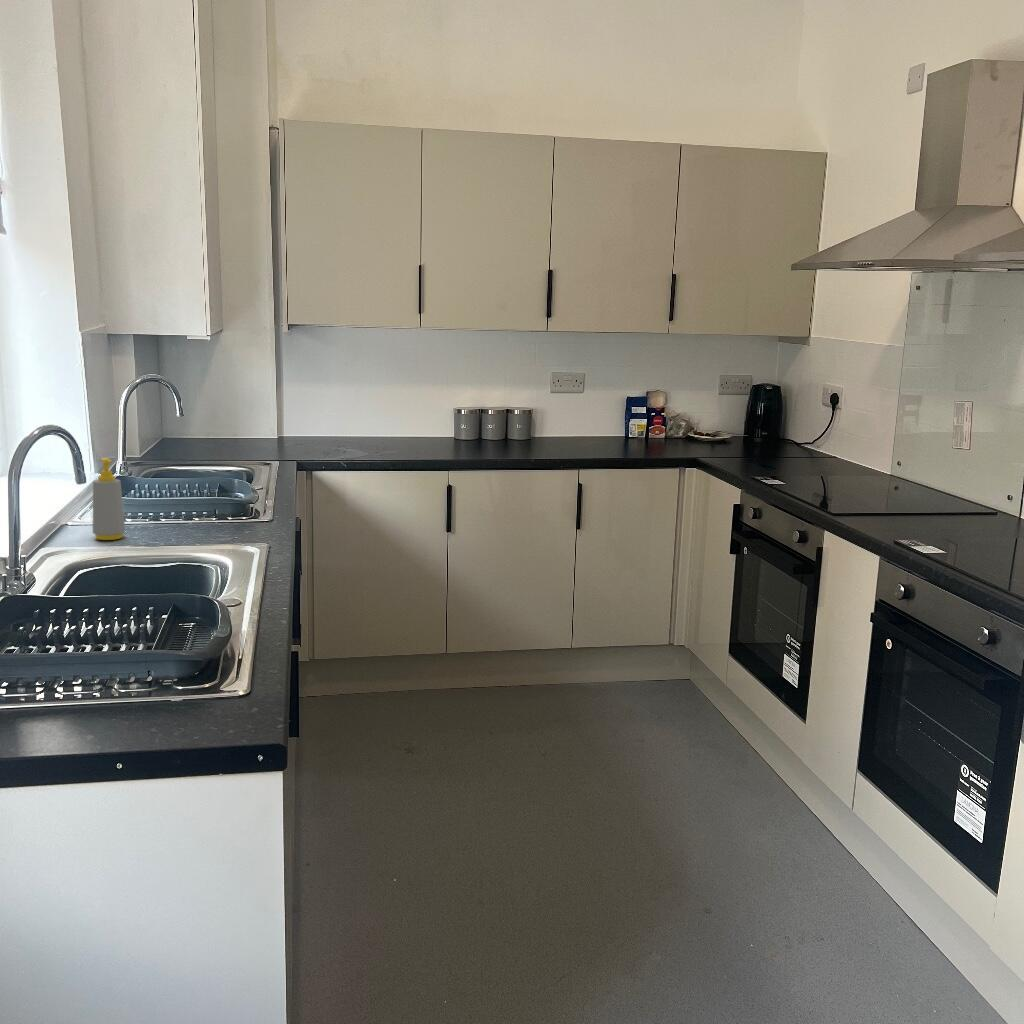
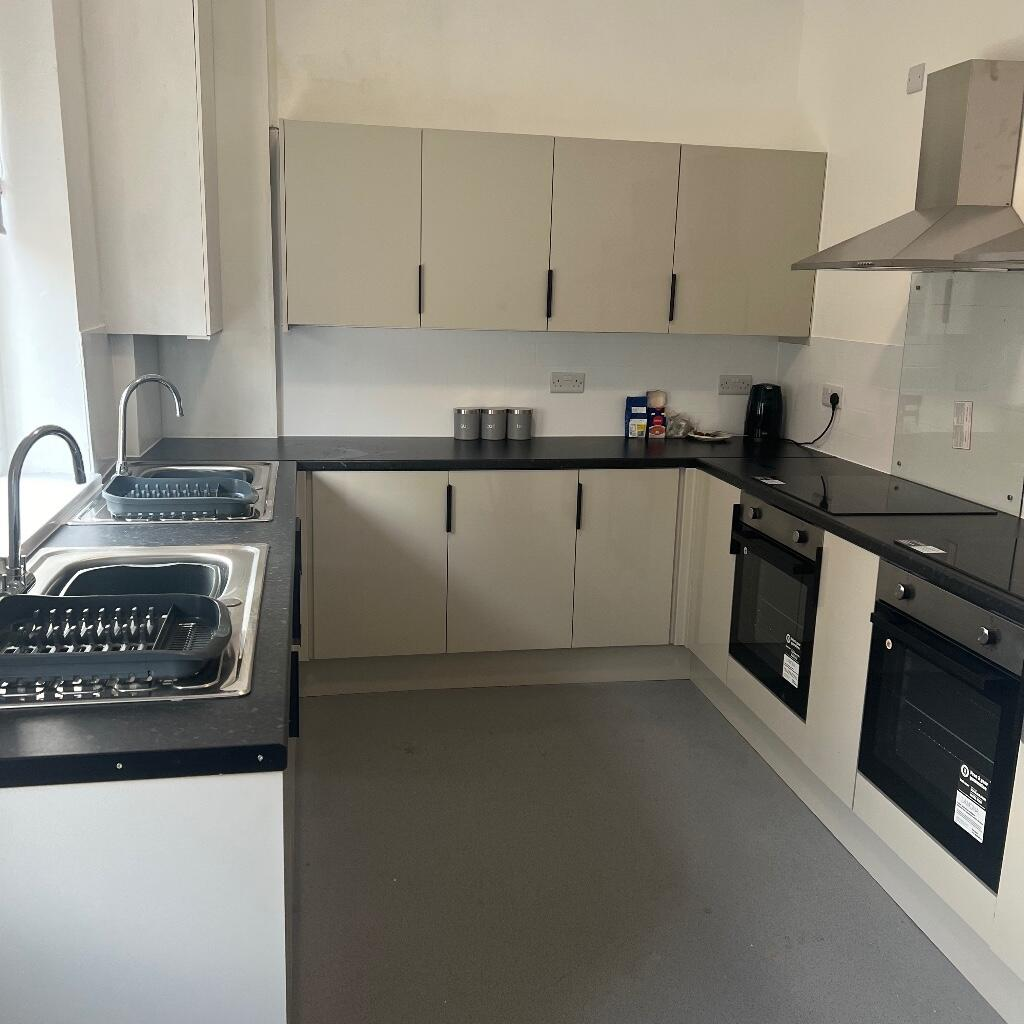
- soap bottle (107, 498)
